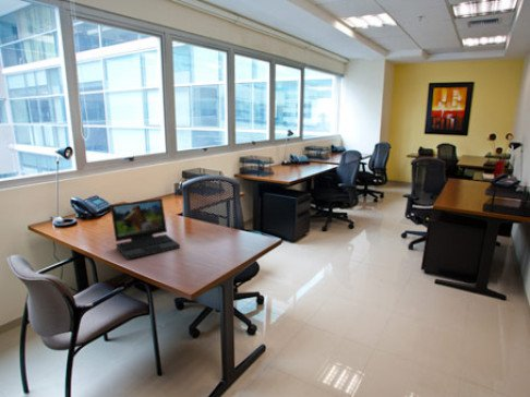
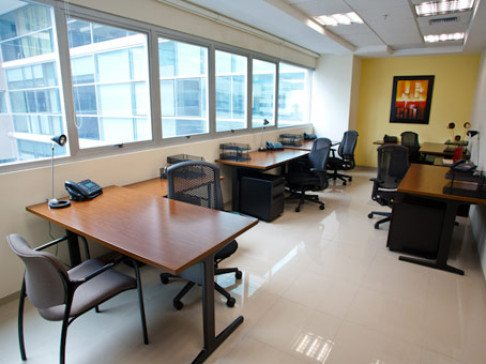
- laptop (145, 226)
